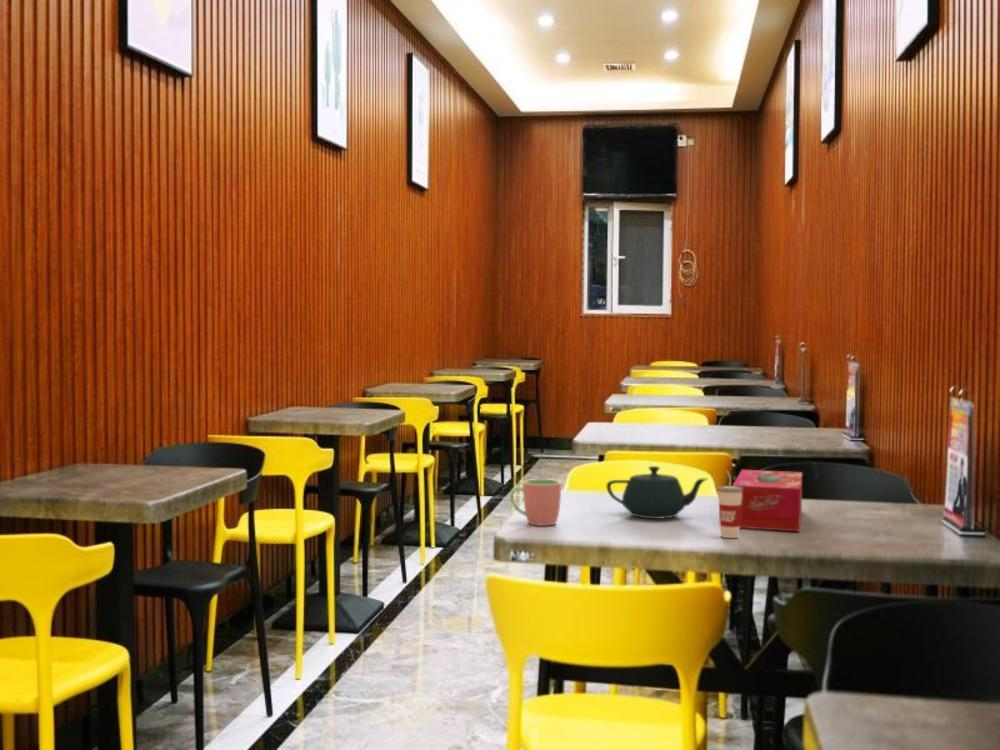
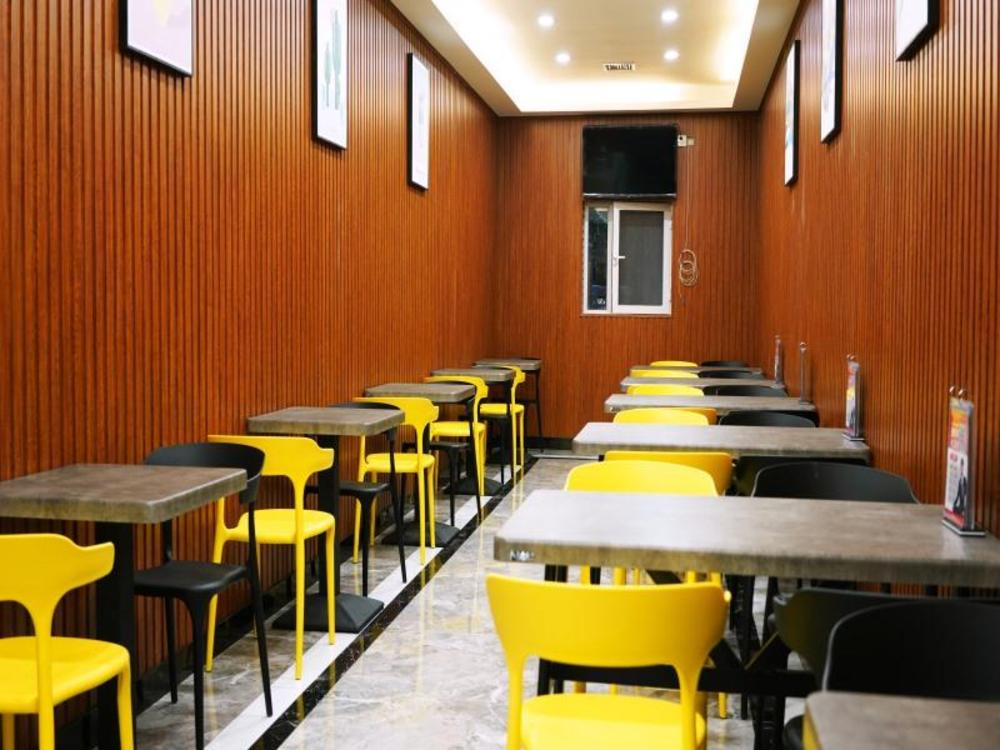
- tissue box (768, 498)
- cup (729, 503)
- cup (535, 502)
- teapot (656, 491)
